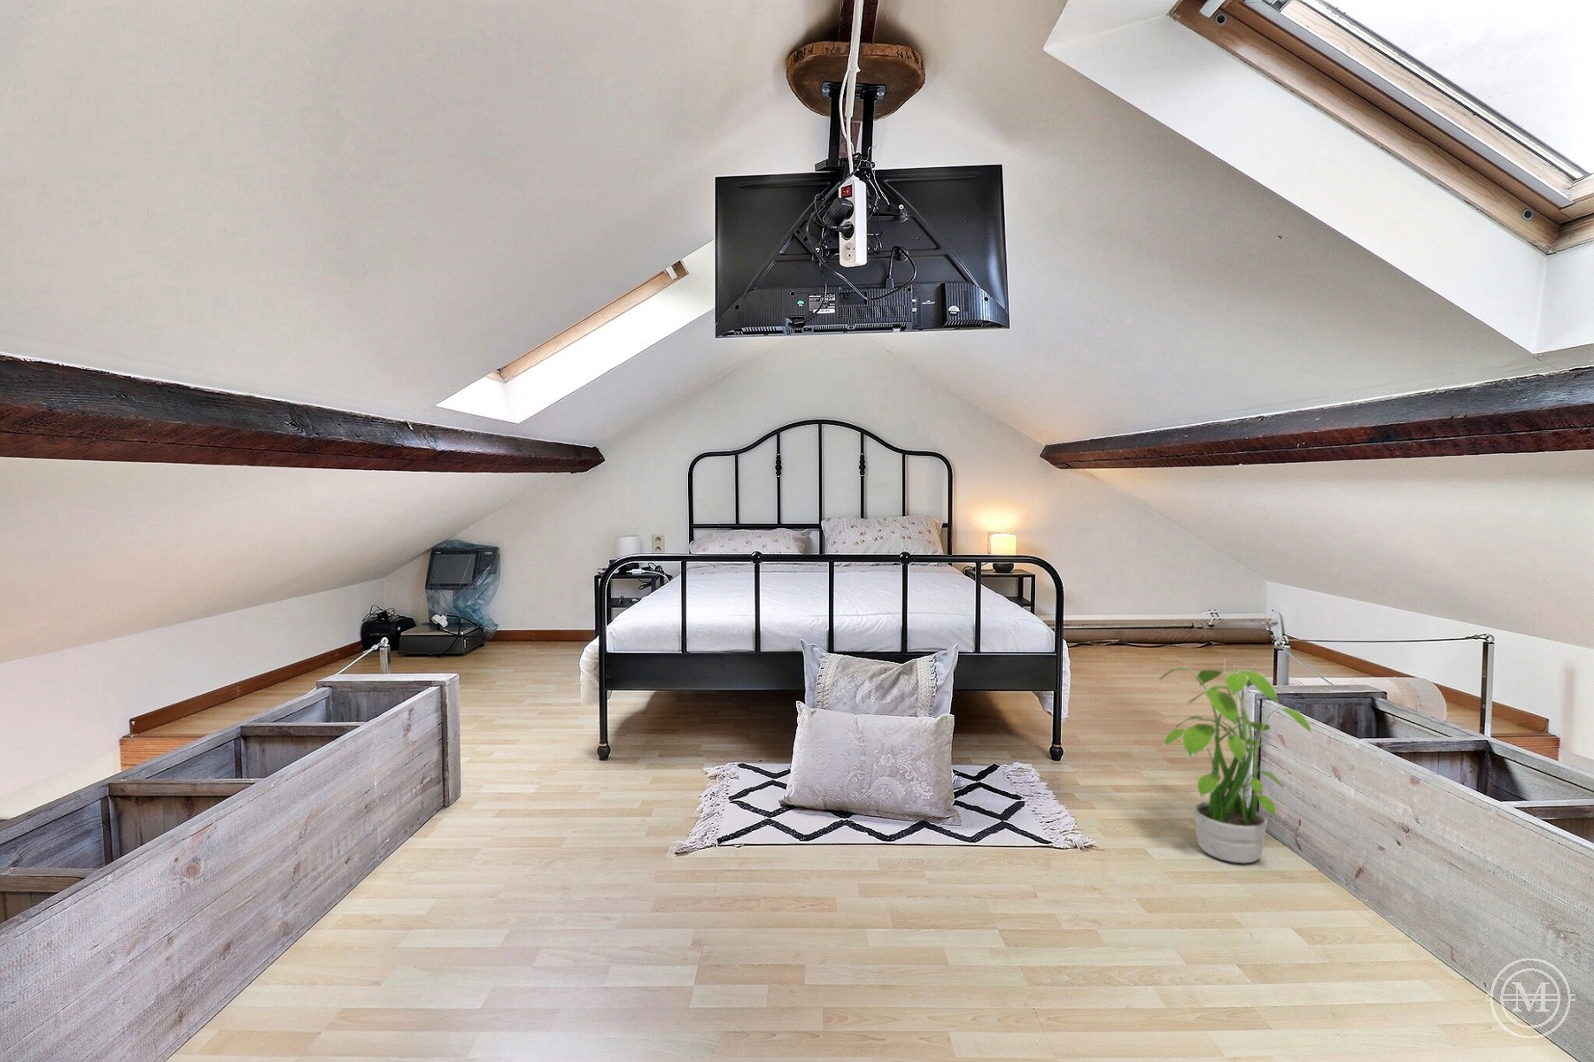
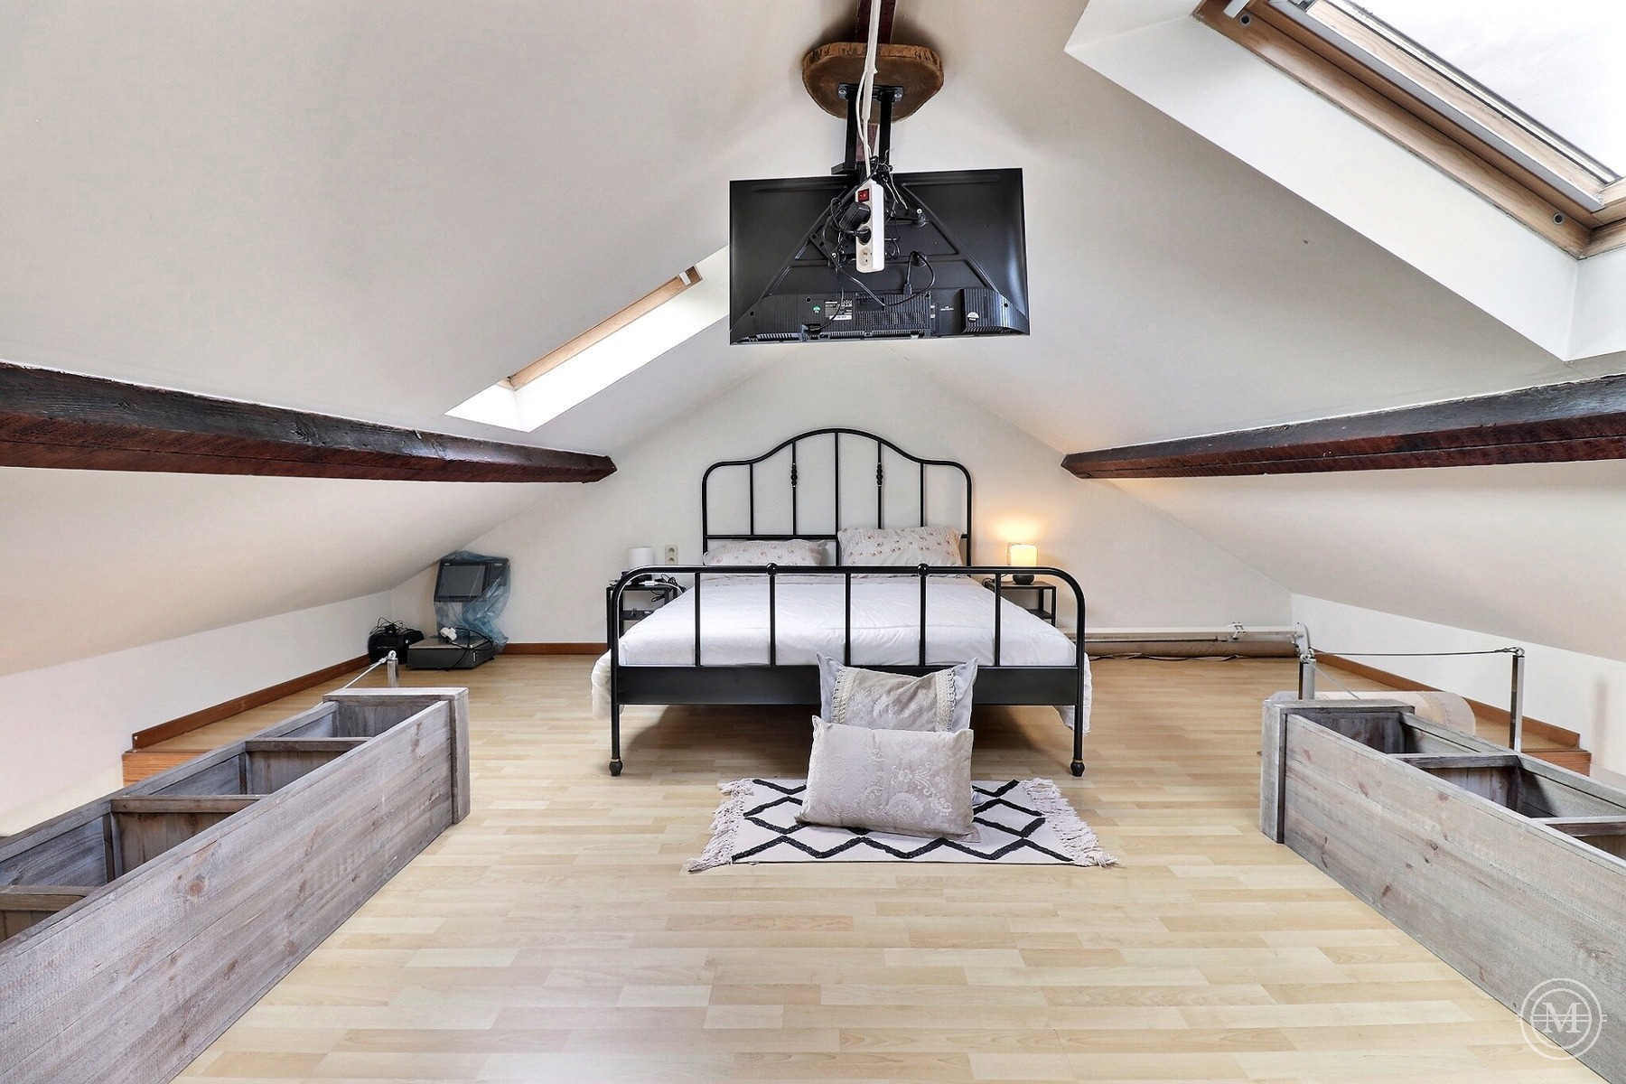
- potted plant (1219, 755)
